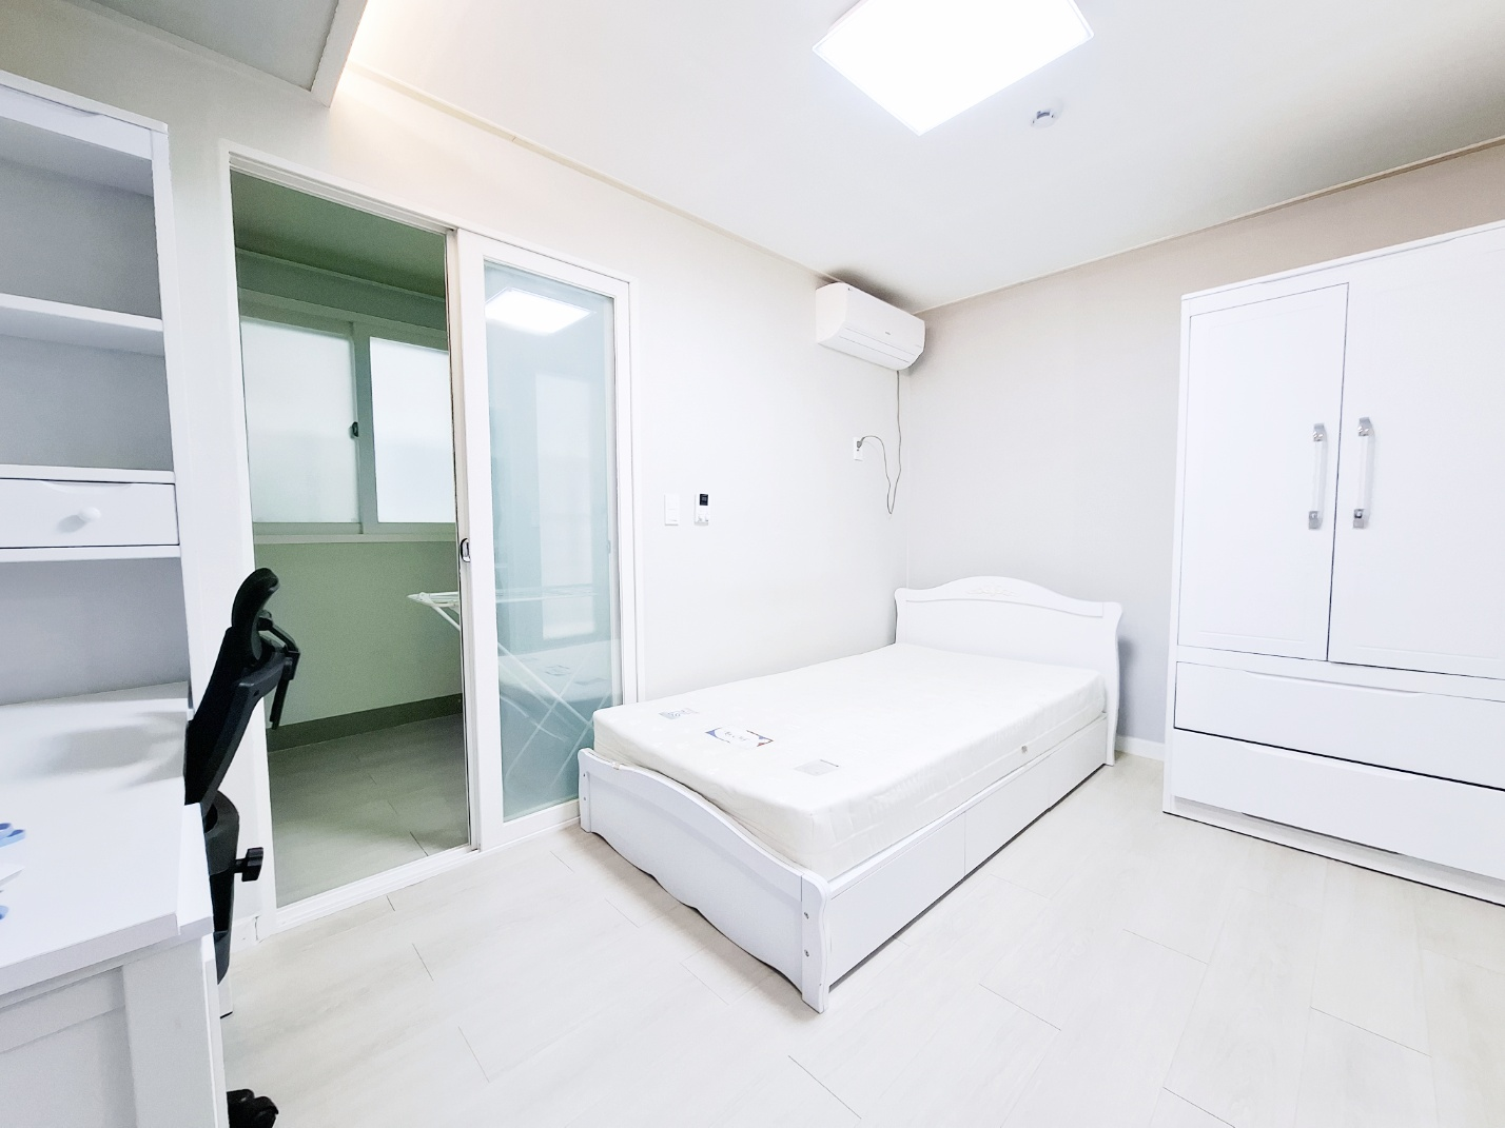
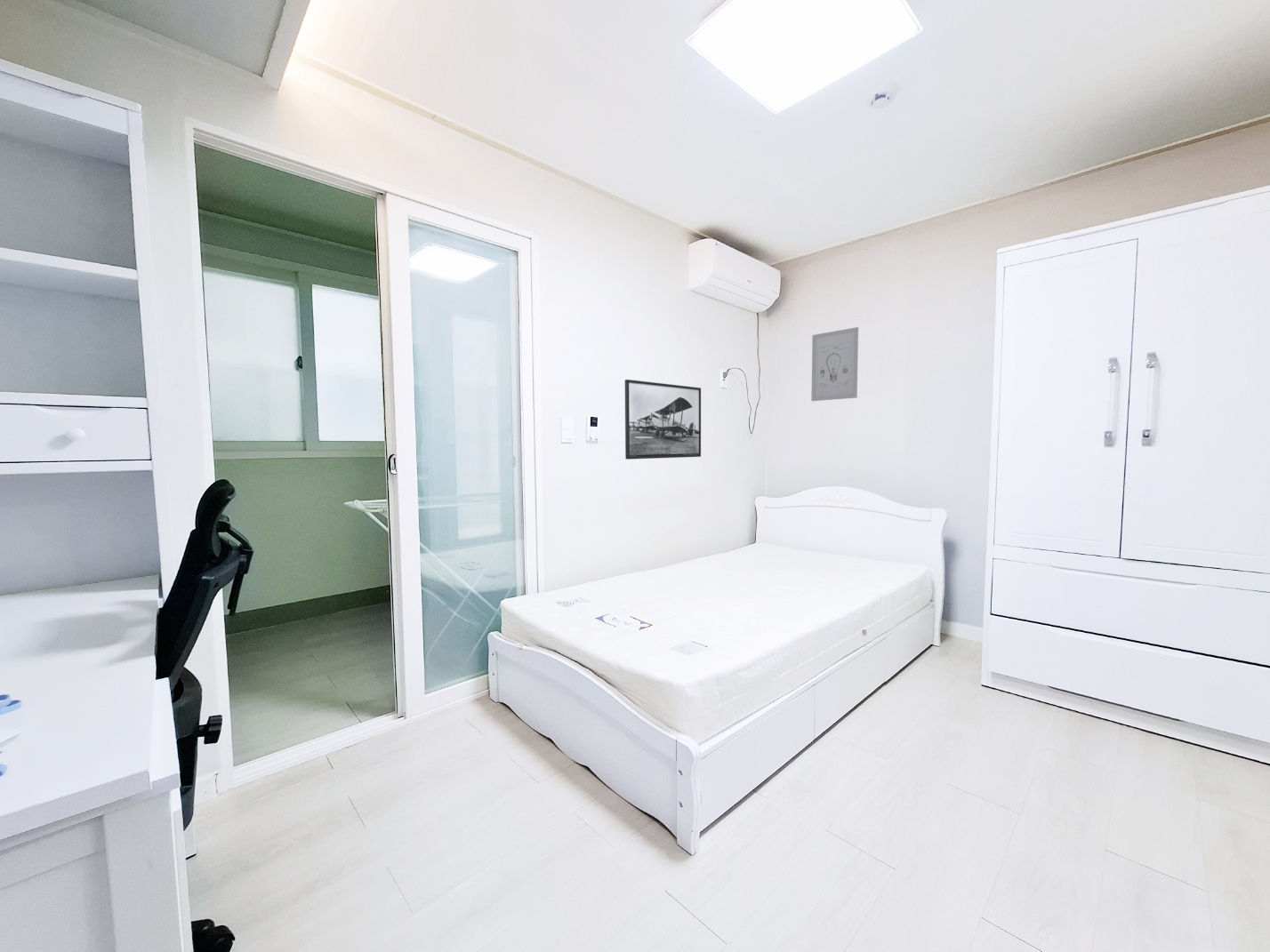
+ wall art (833, 365)
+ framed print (665, 420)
